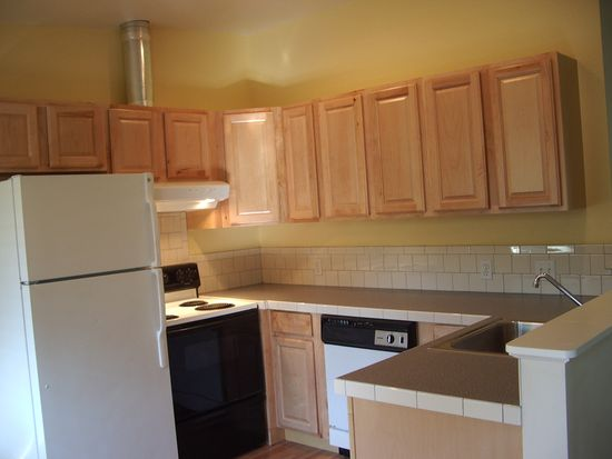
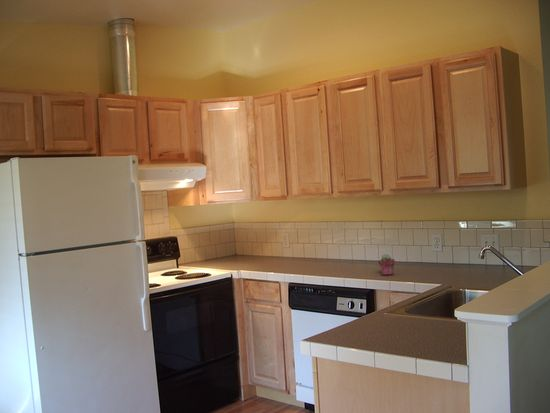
+ potted succulent (386, 263)
